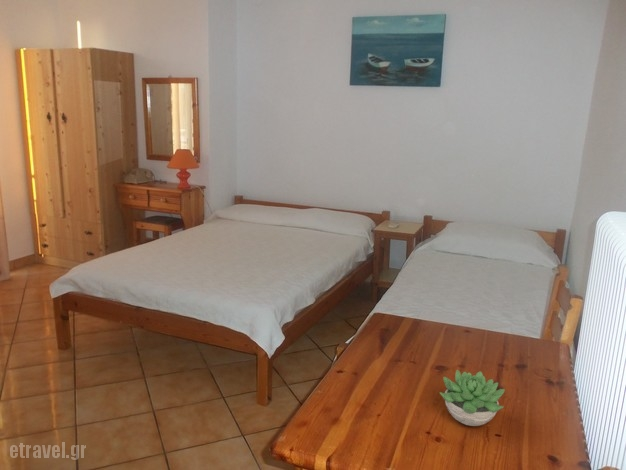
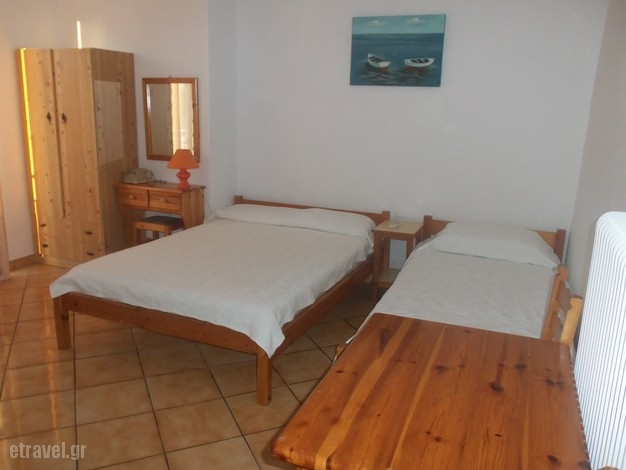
- succulent plant (471, 399)
